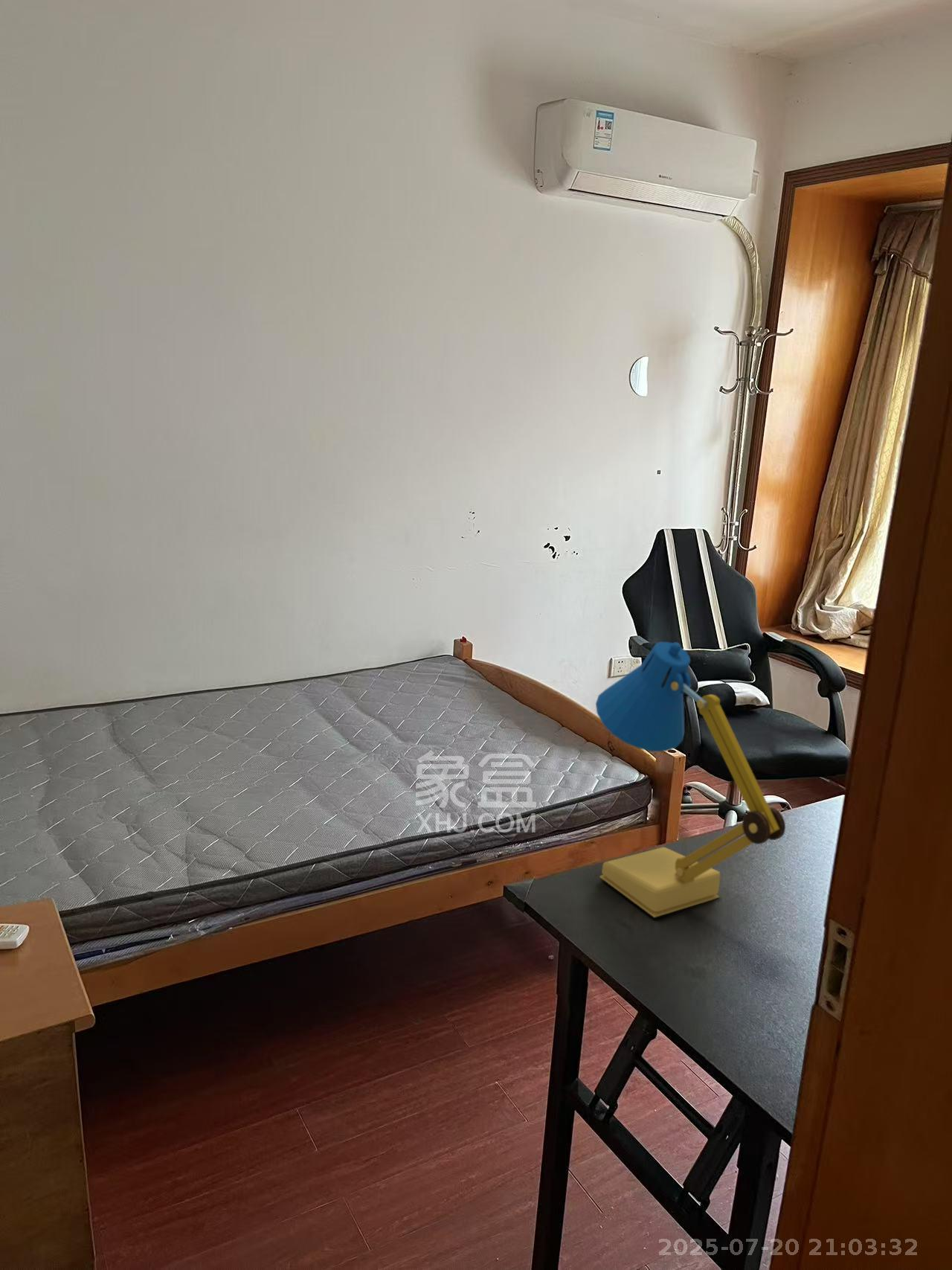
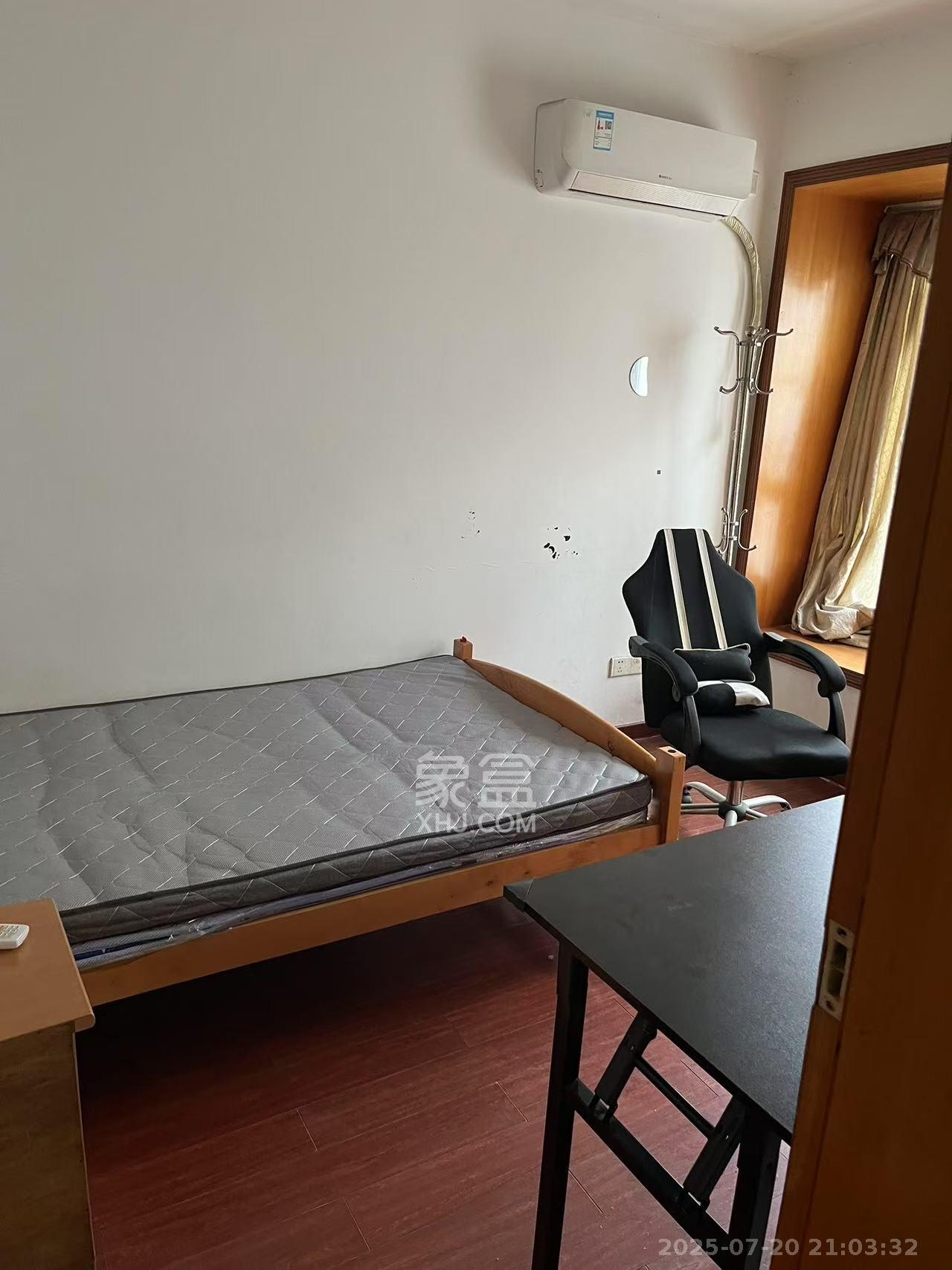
- desk lamp (670, 749)
